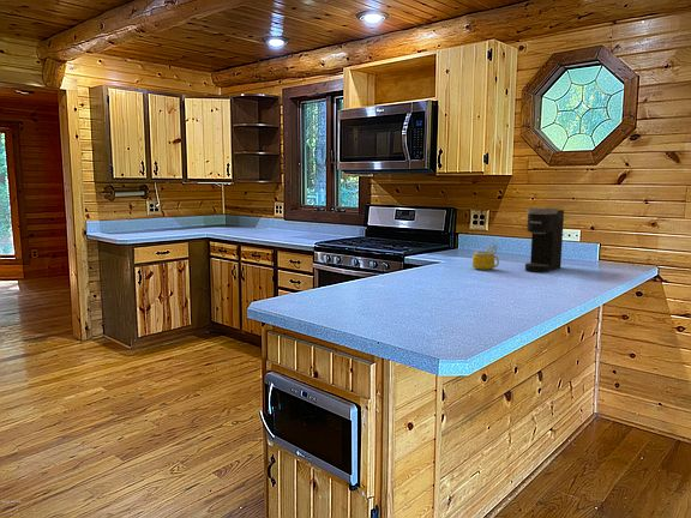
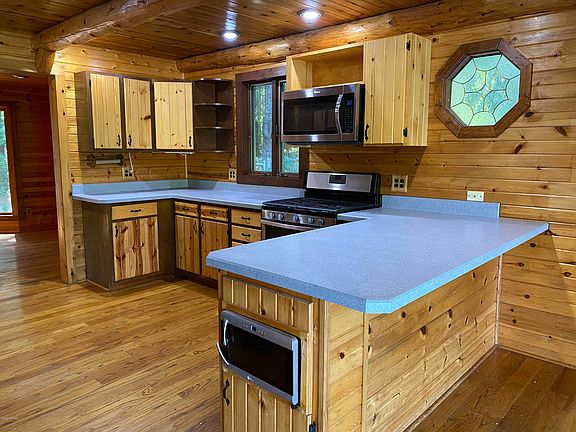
- mug (485, 257)
- coffee maker (543, 239)
